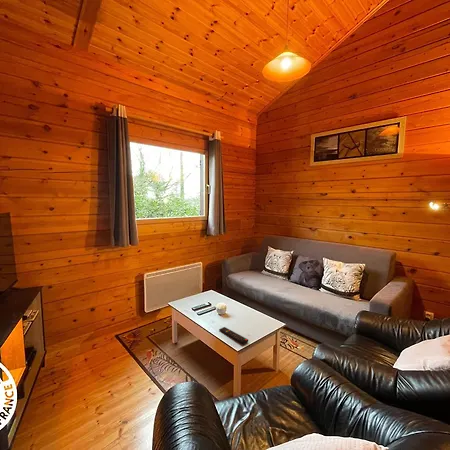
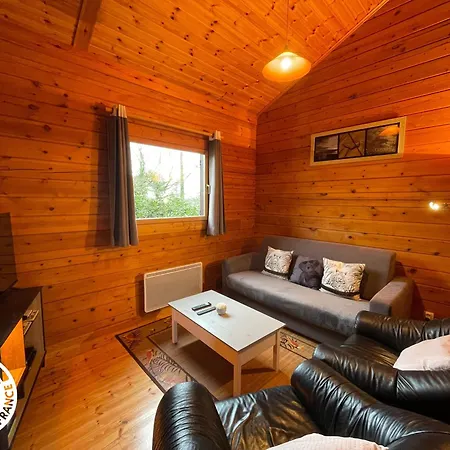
- remote control (233, 335)
